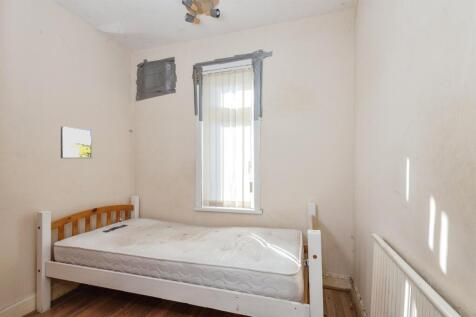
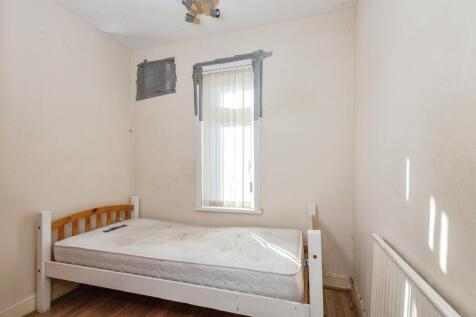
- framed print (77, 143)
